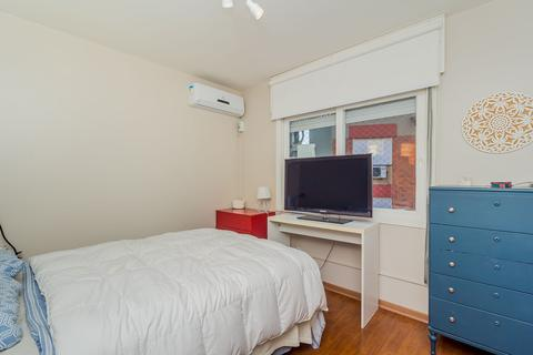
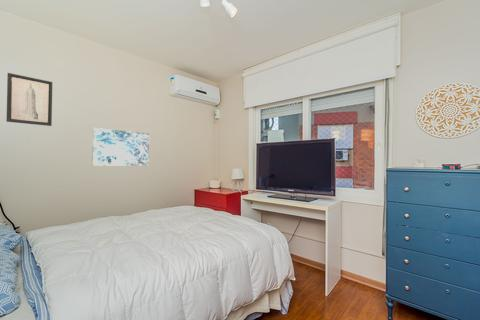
+ wall art (122, 148)
+ wall art (30, 100)
